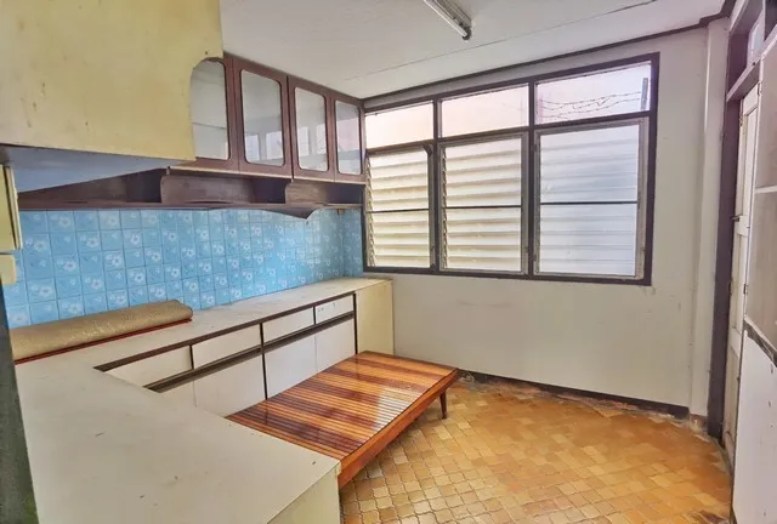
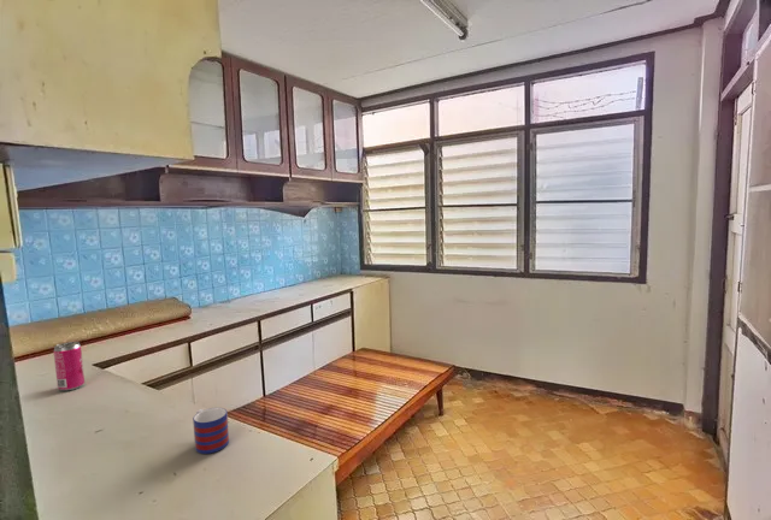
+ beverage can (69, 366)
+ mug (207, 427)
